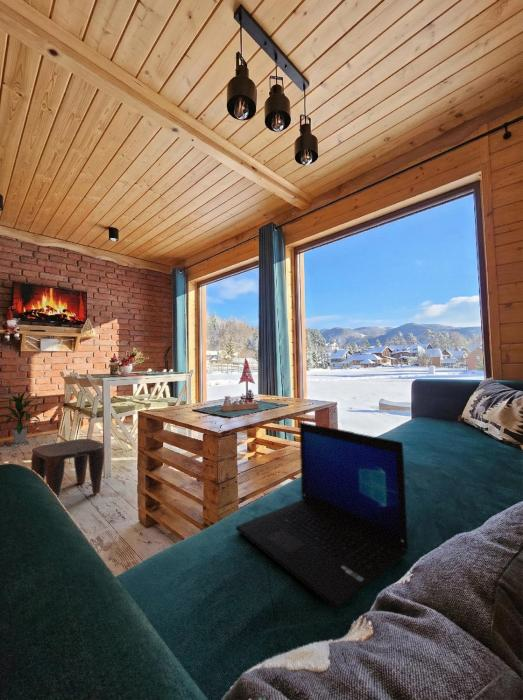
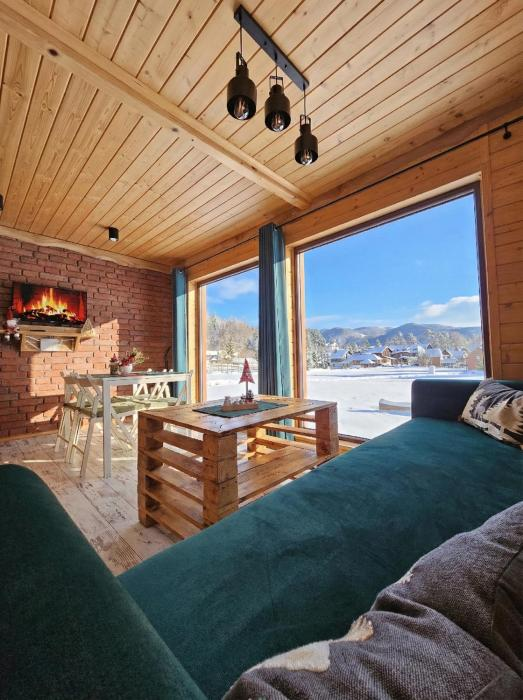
- stool (63, 469)
- laptop (313, 489)
- indoor plant (19, 417)
